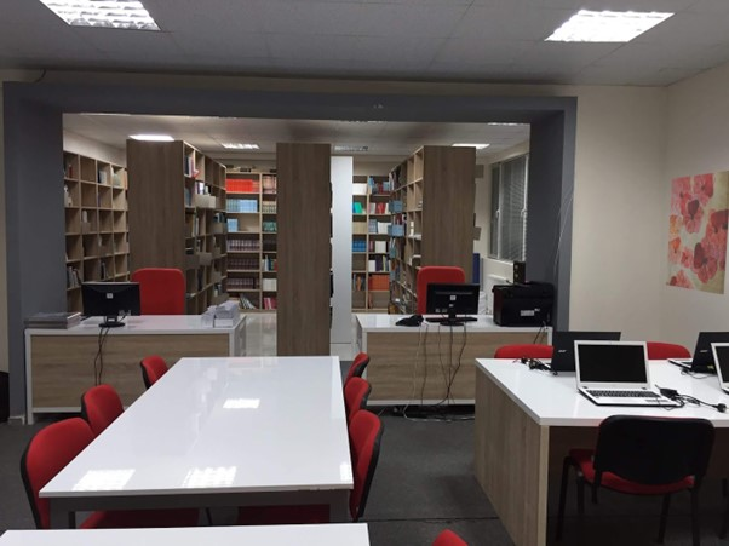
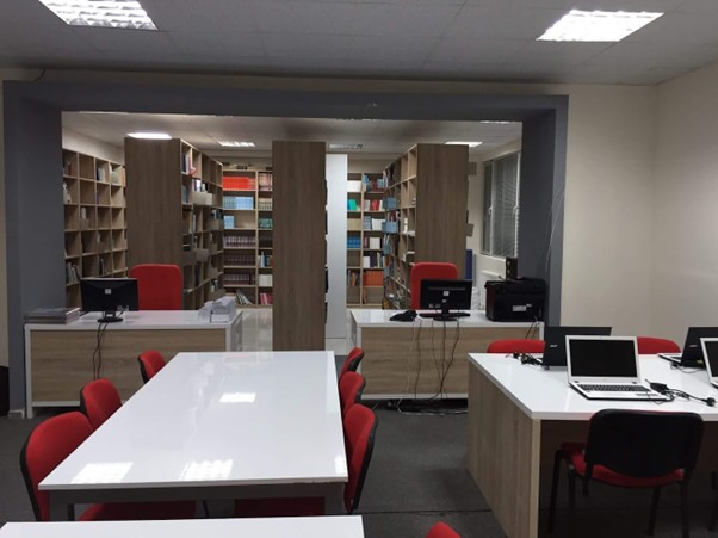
- wall art (695, 232)
